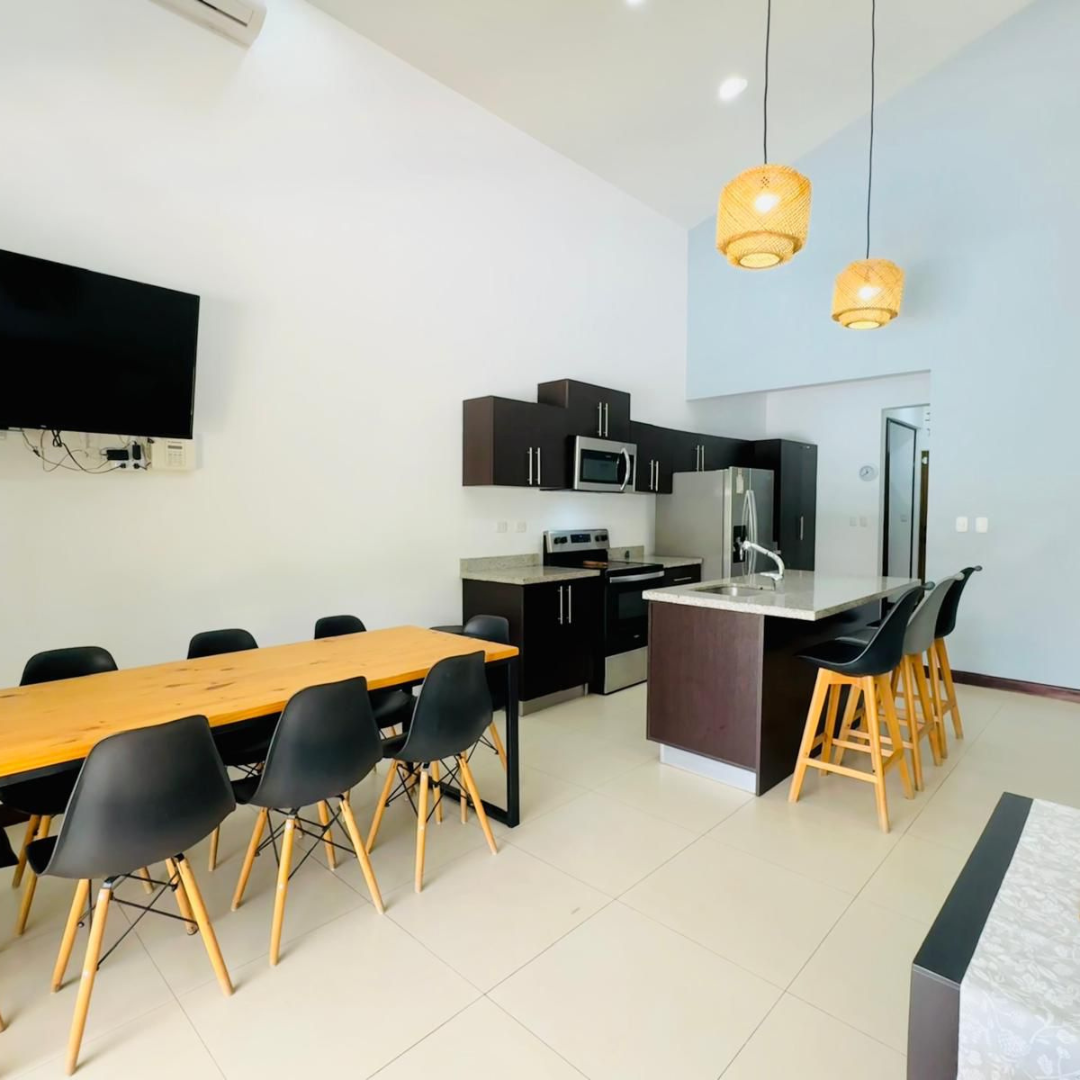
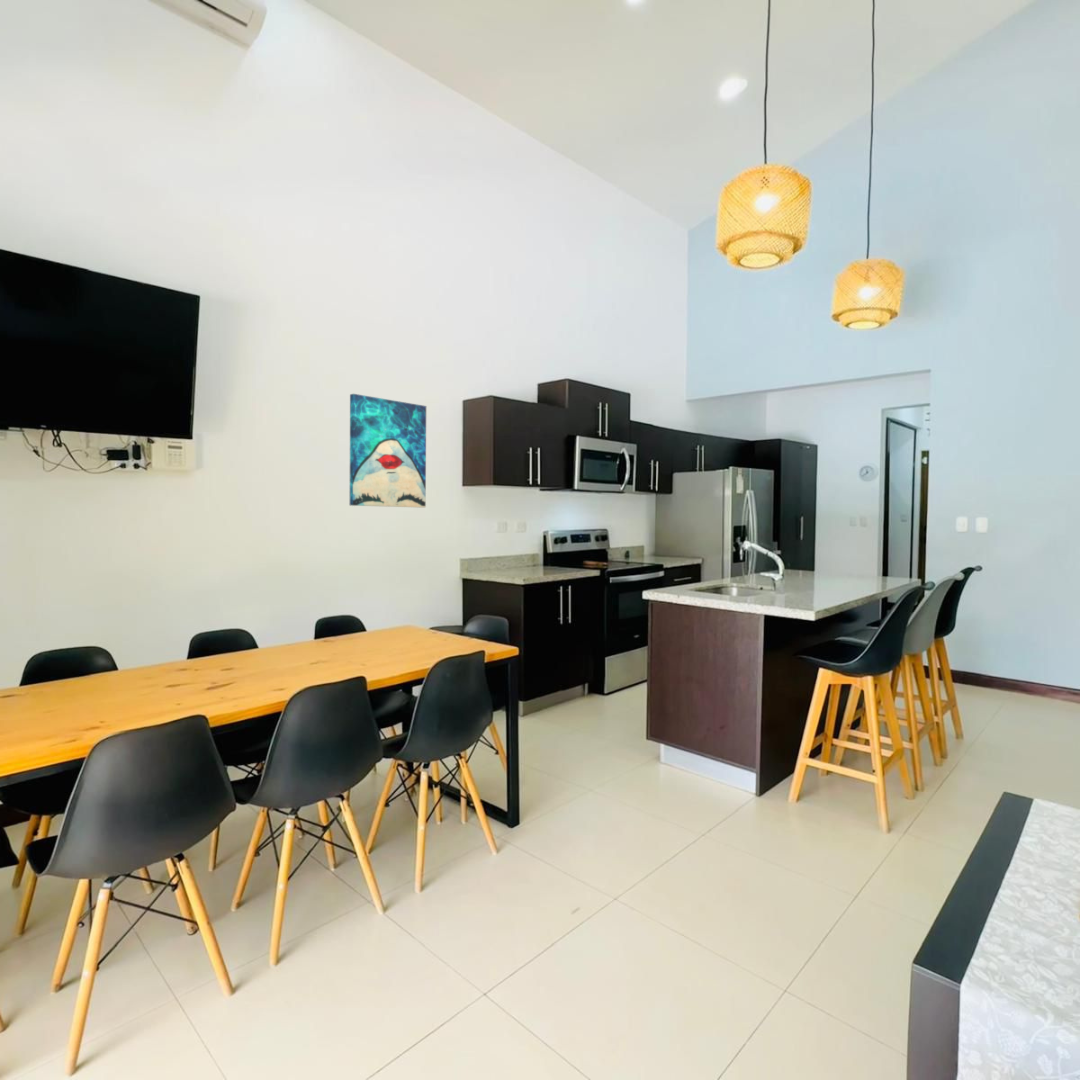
+ wall art (389, 453)
